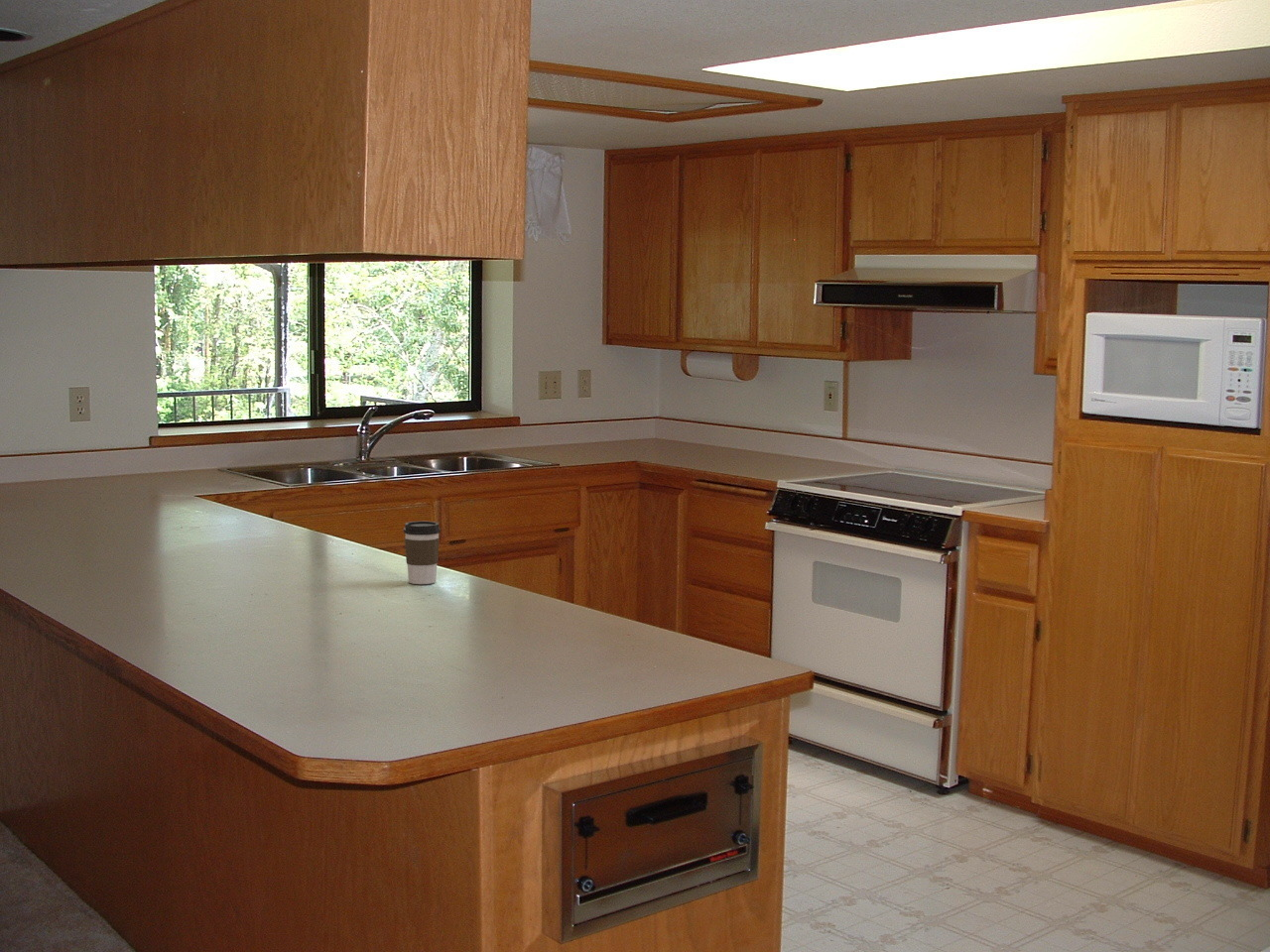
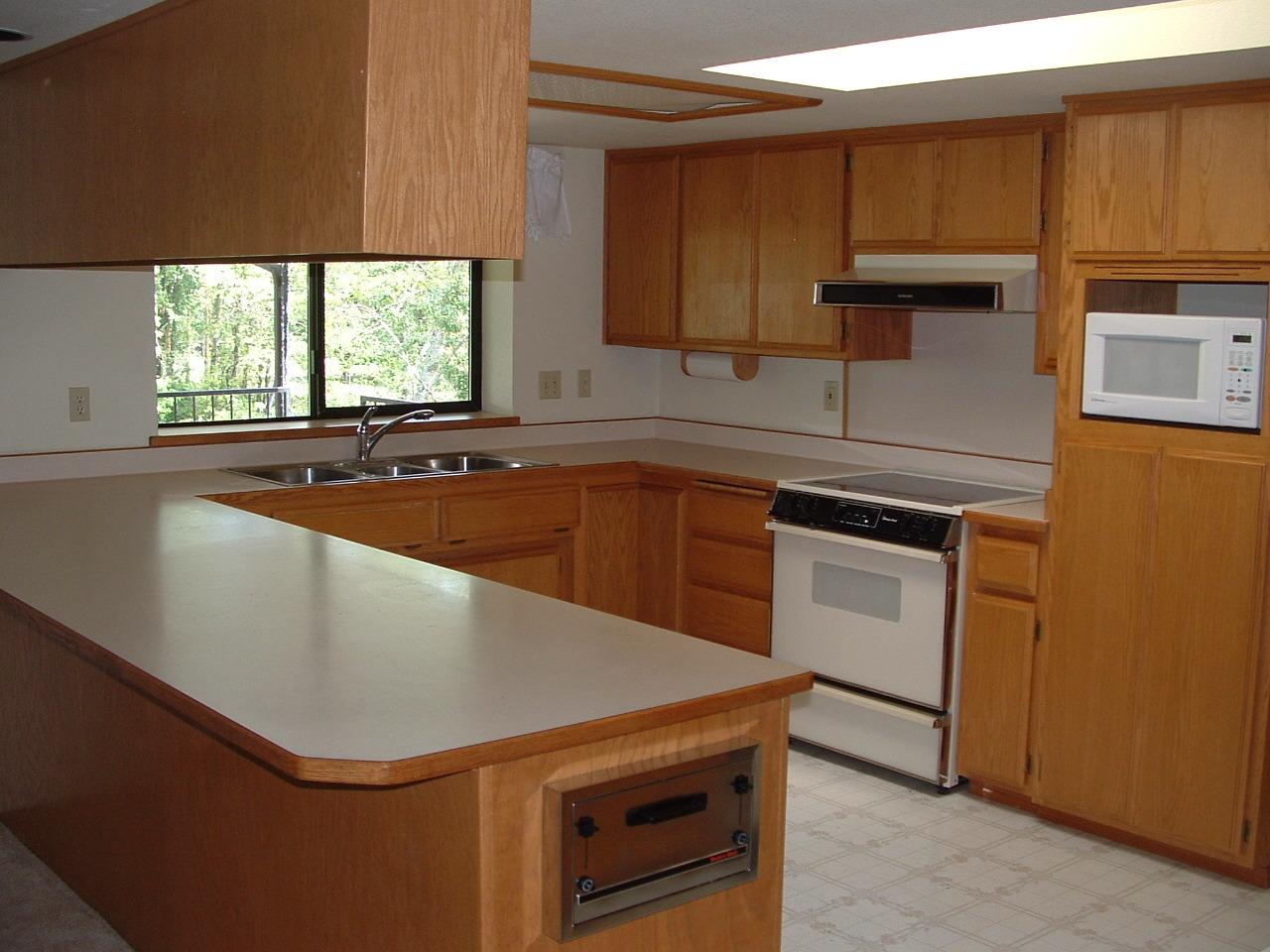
- coffee cup (422, 552)
